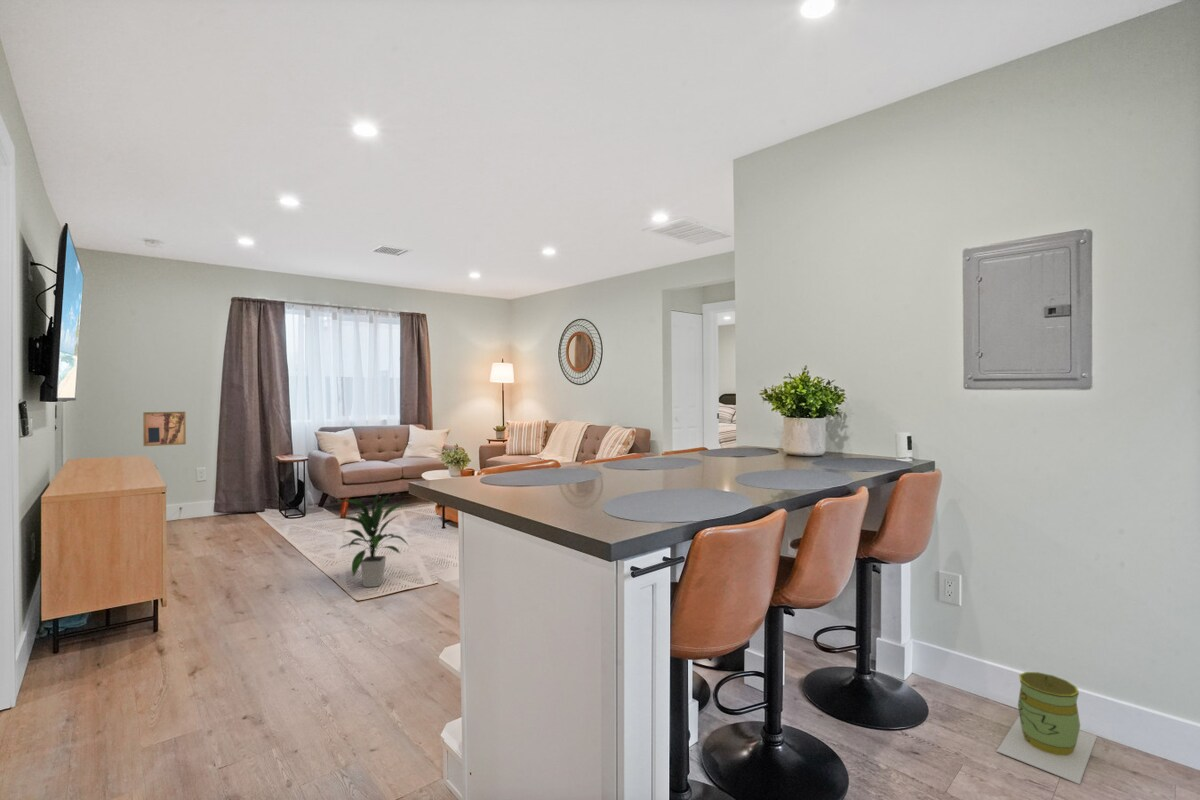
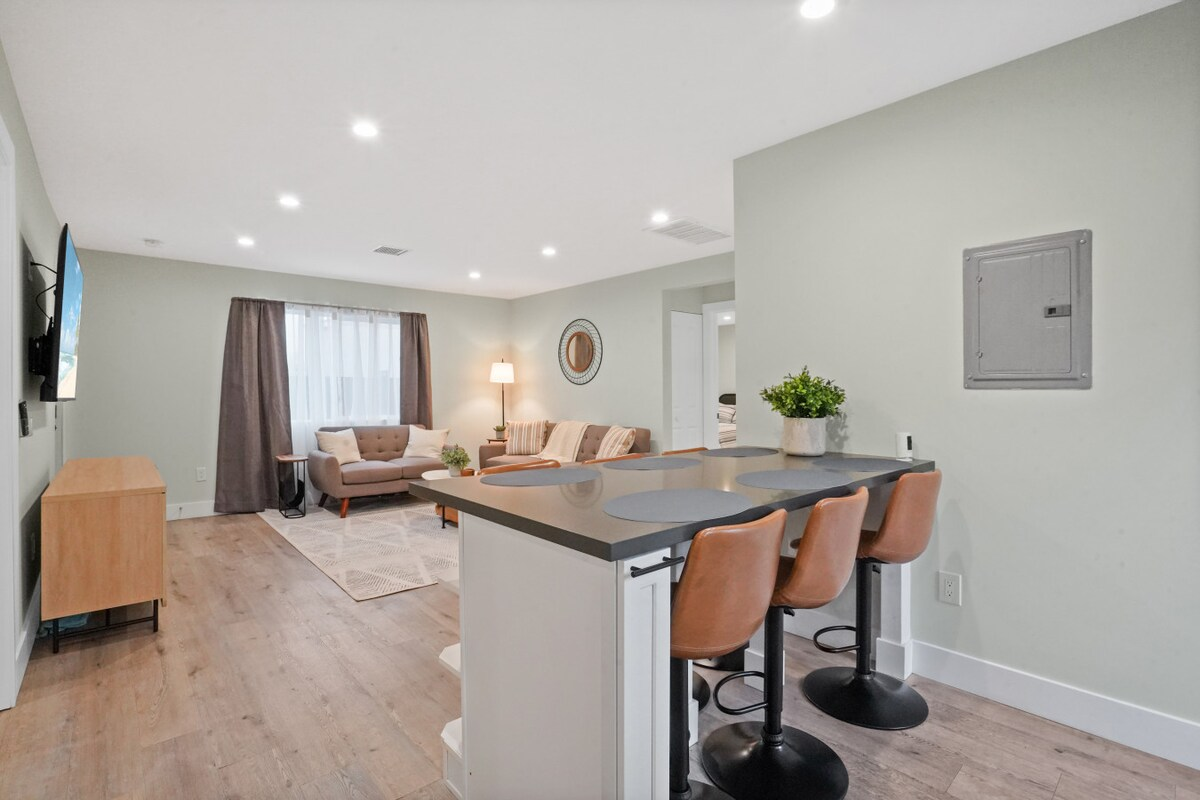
- trash can (1047, 709)
- indoor plant (370, 536)
- wall art (164, 428)
